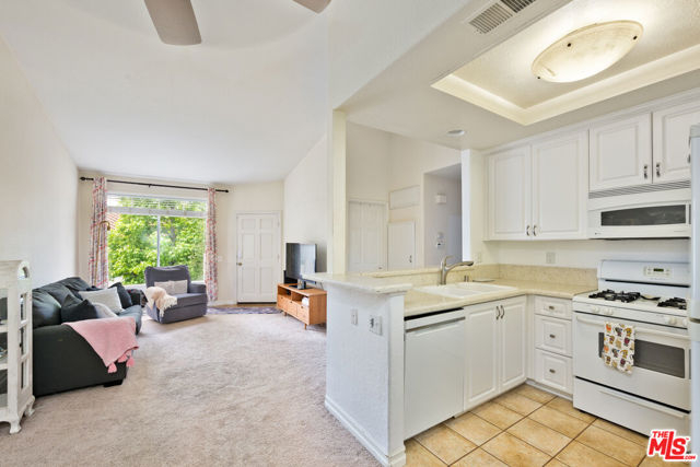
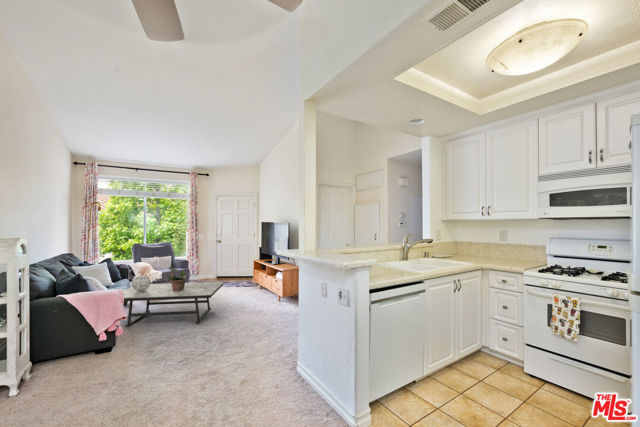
+ coffee table (171, 303)
+ potted plant (178, 277)
+ decorative sphere (141, 282)
